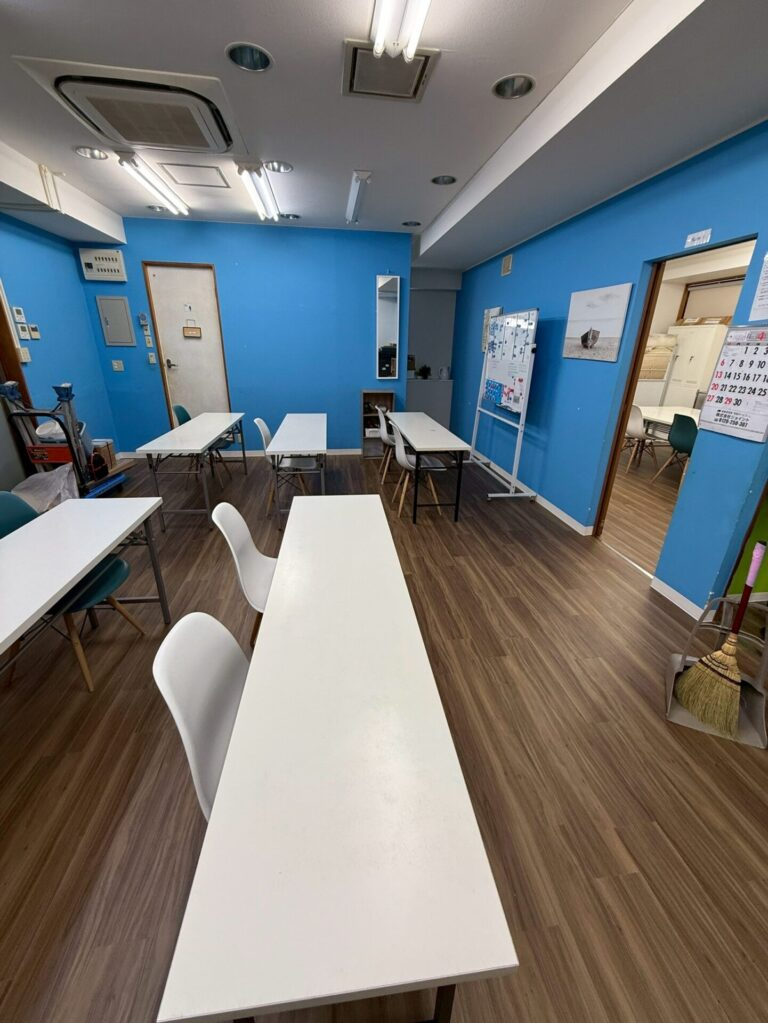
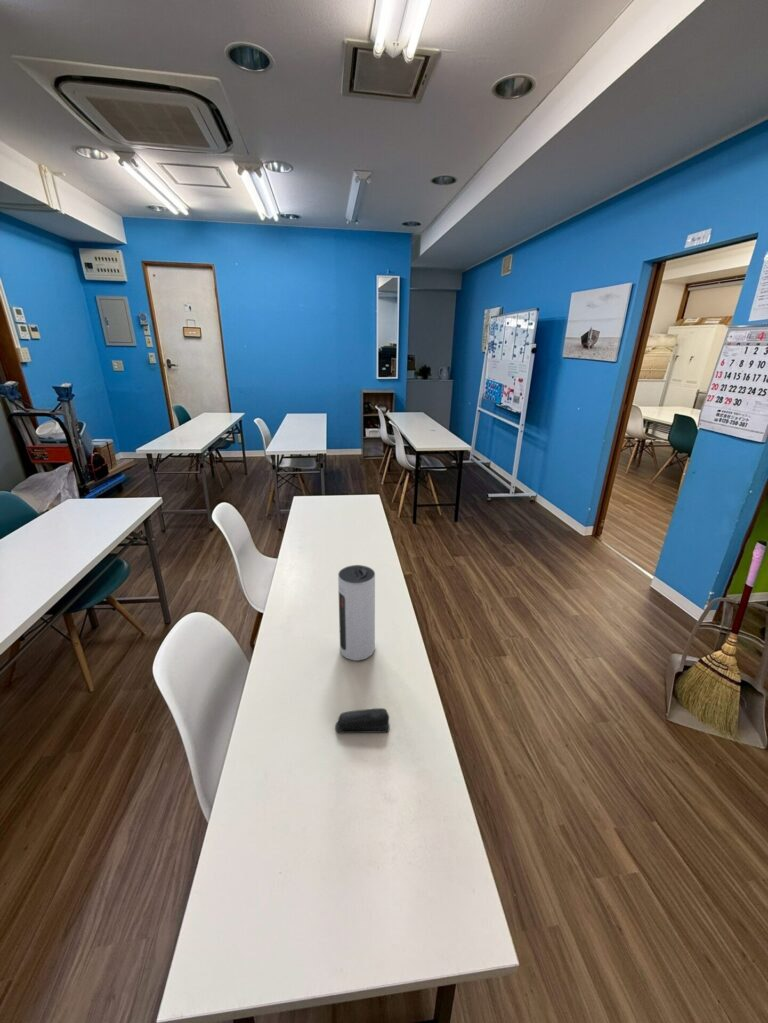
+ speaker (357, 612)
+ stapler (362, 719)
